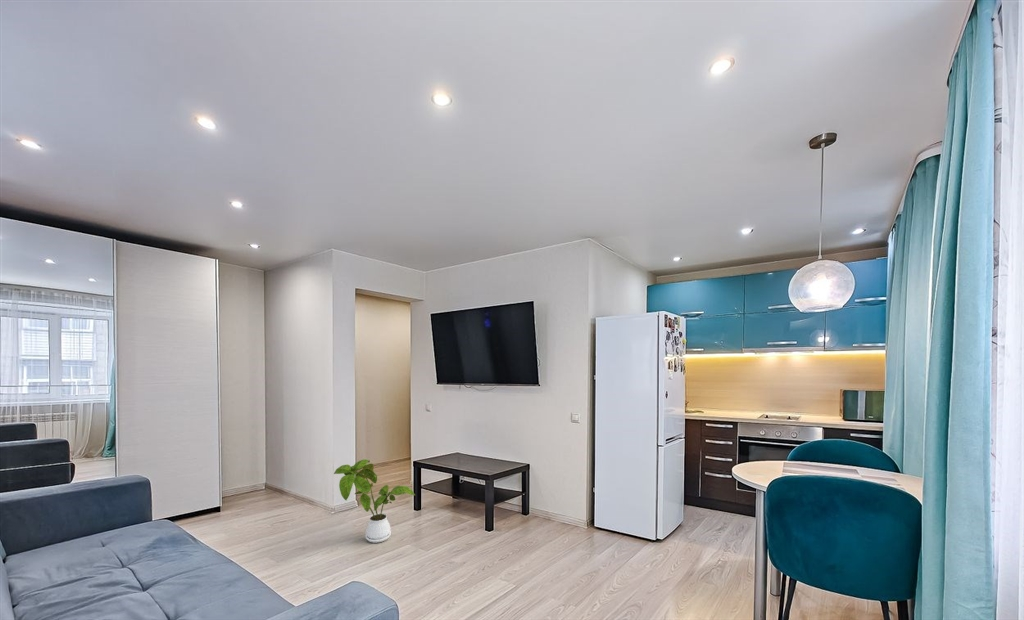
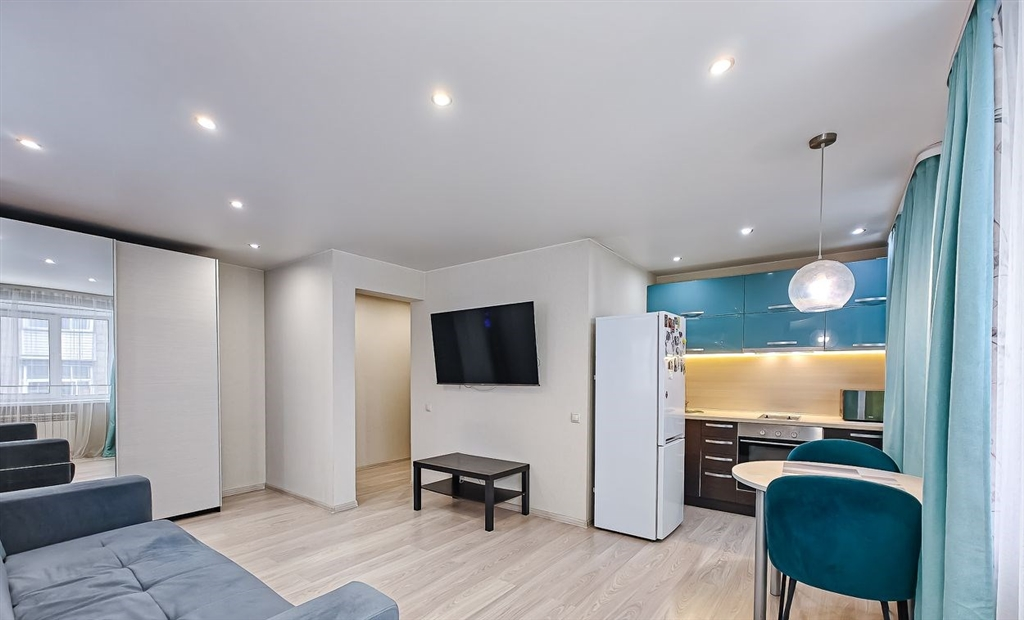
- house plant (369, 502)
